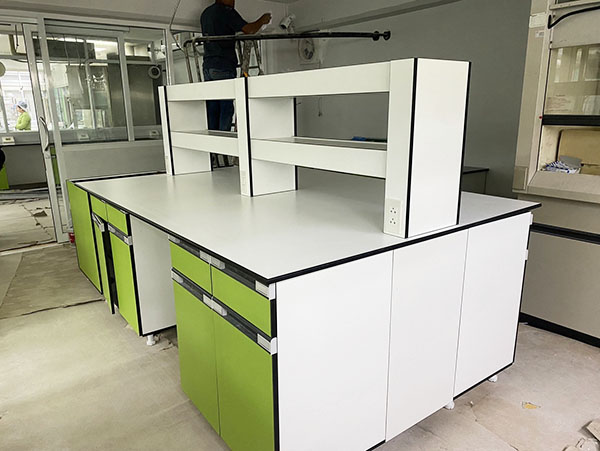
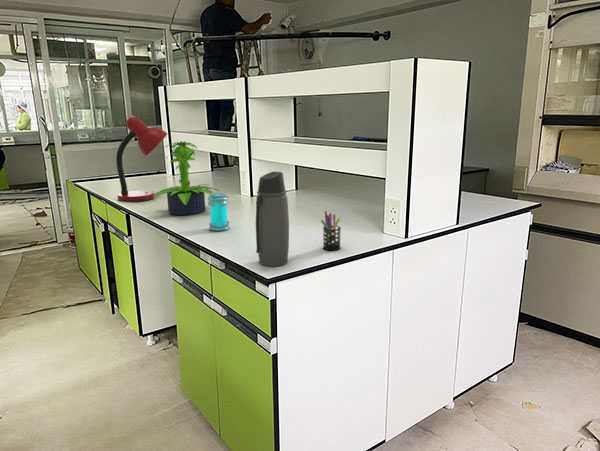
+ desk lamp (144, 154)
+ pen holder (329, 230)
+ potted plant (186, 177)
+ jar (218, 210)
+ water bottle (271, 218)
